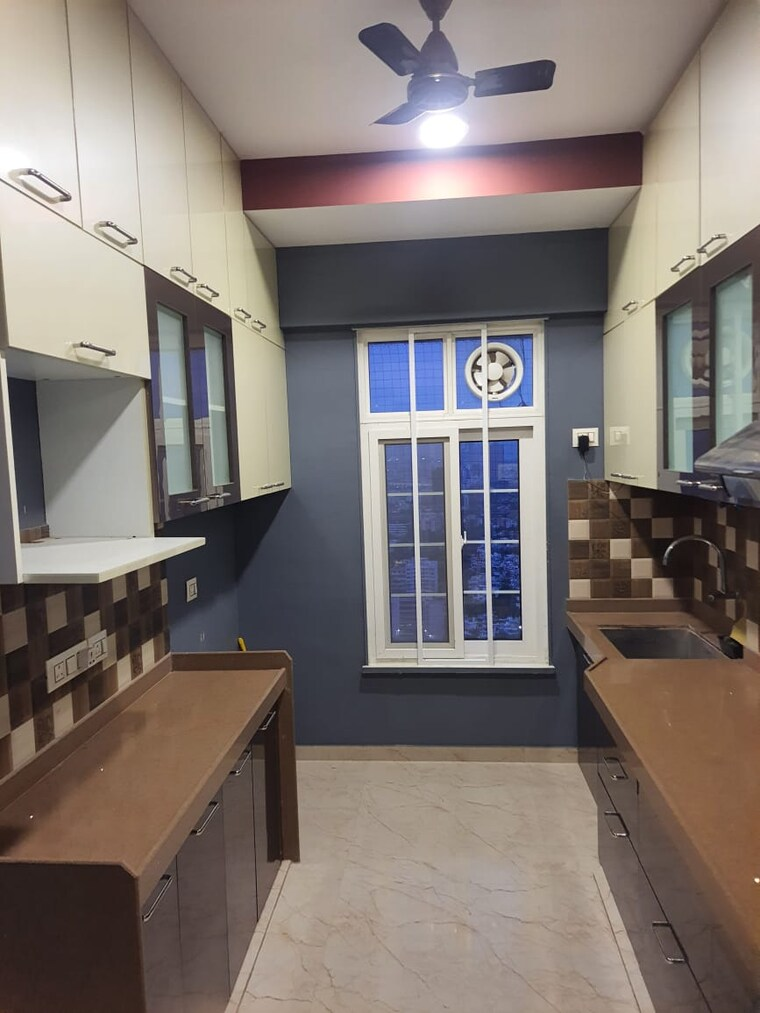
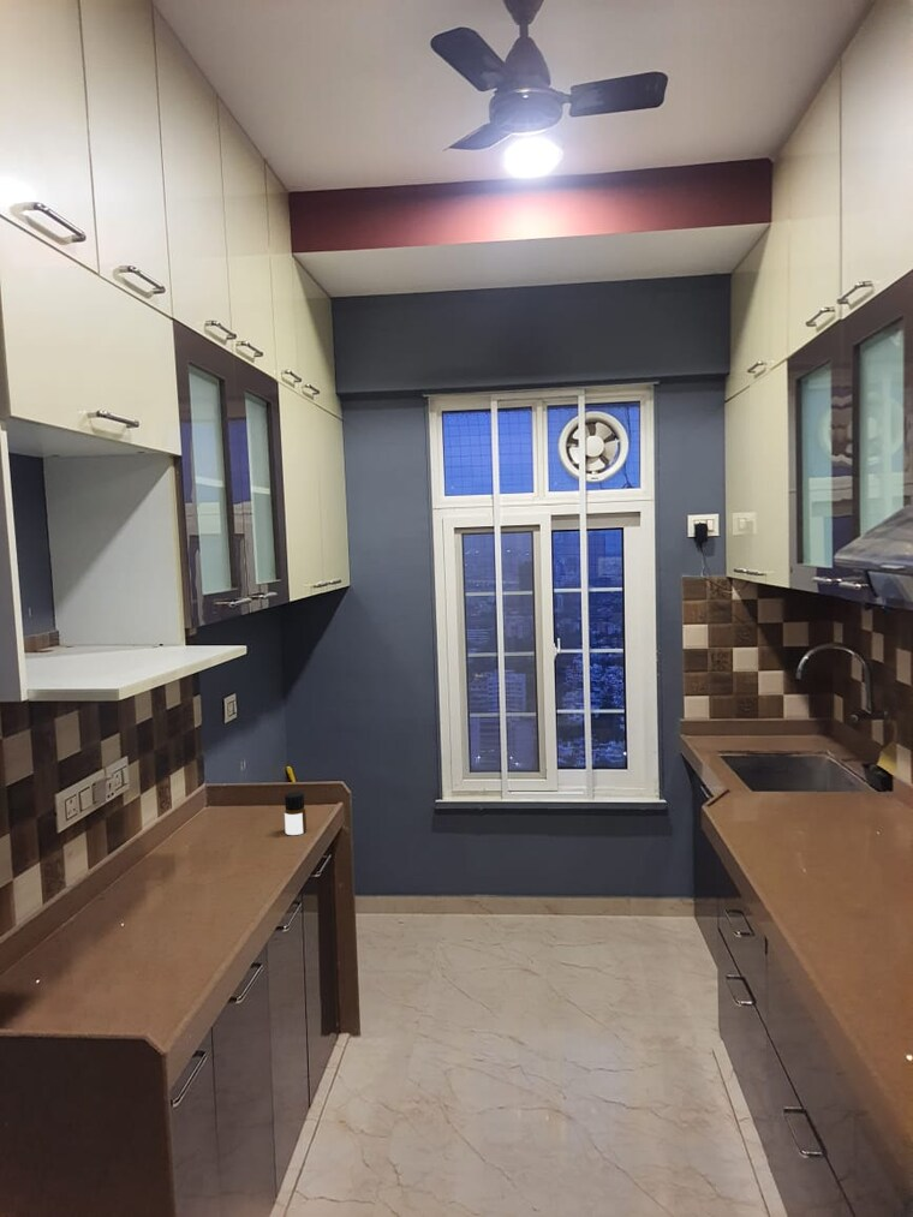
+ bottle (294, 812)
